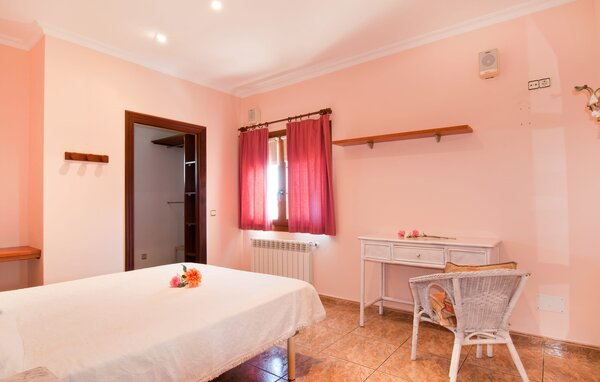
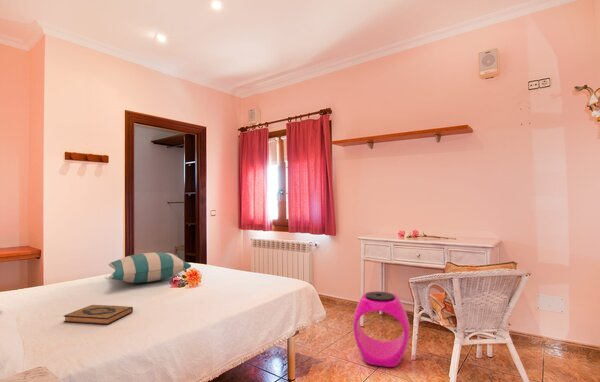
+ hardback book (99, 313)
+ pillow (148, 266)
+ stool (377, 340)
